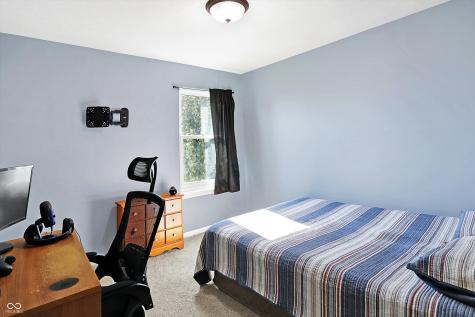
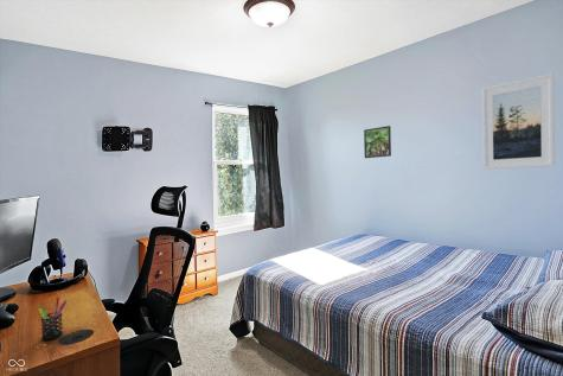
+ pen holder (50, 318)
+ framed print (516, 125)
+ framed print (377, 142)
